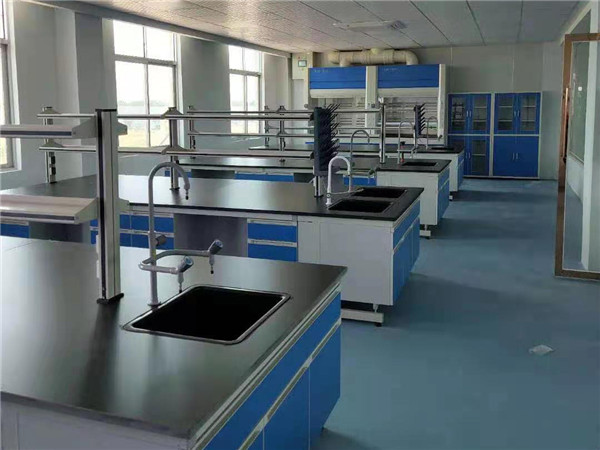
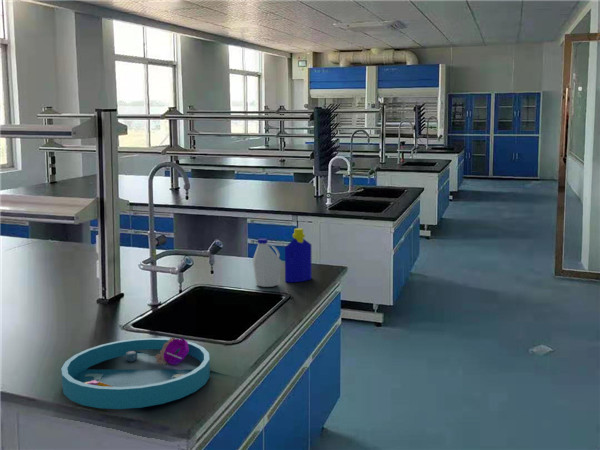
+ storage tray (134, 360)
+ bottle (285, 256)
